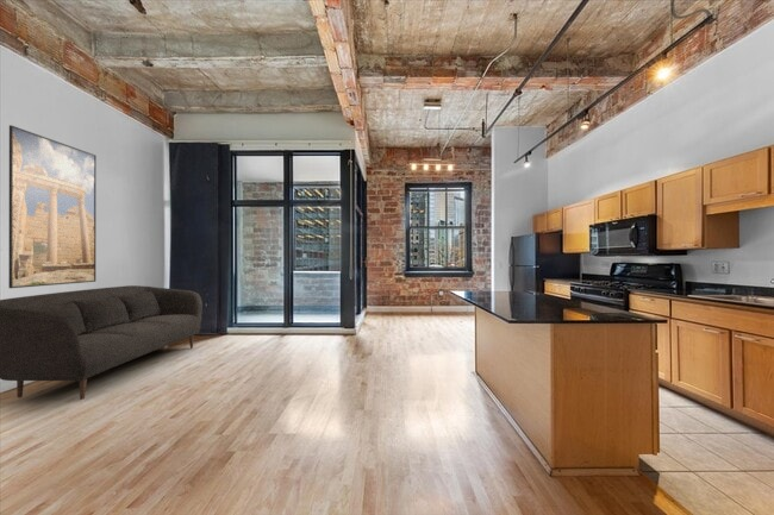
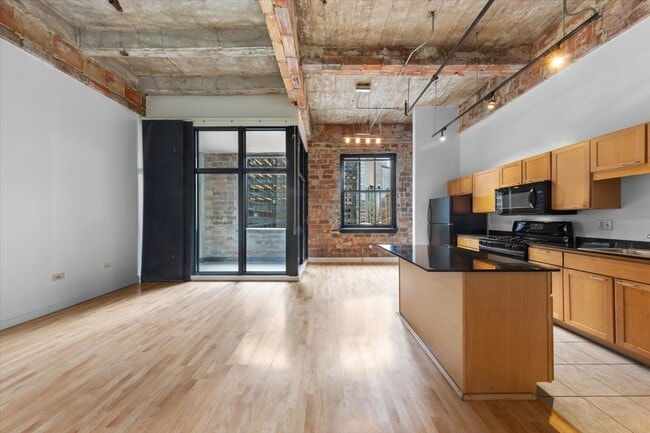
- sofa (117, 328)
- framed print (57, 213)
